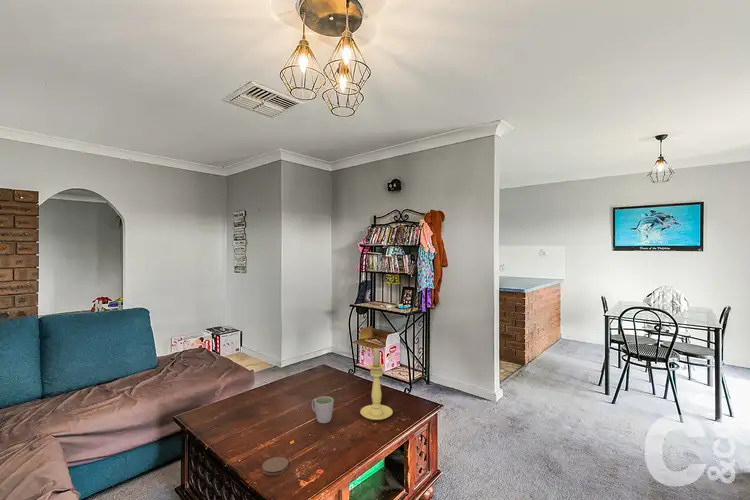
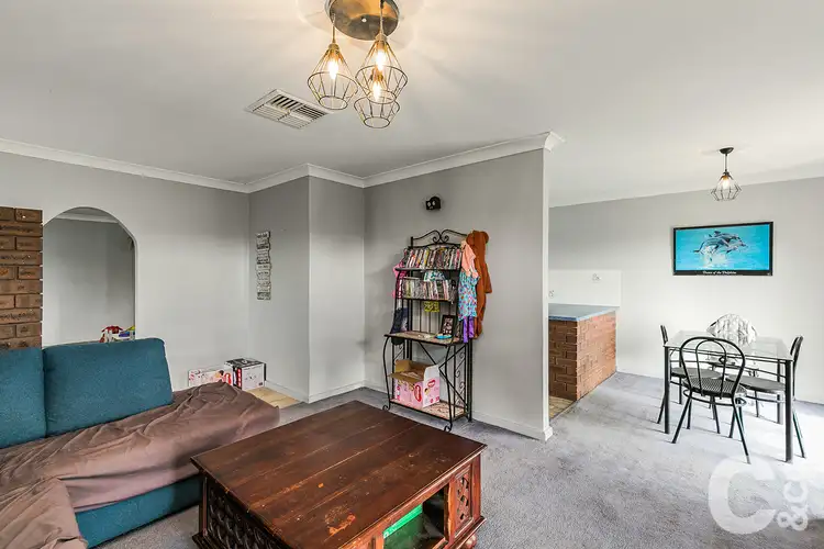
- mug (321, 409)
- coaster (275, 465)
- candle holder (376, 380)
